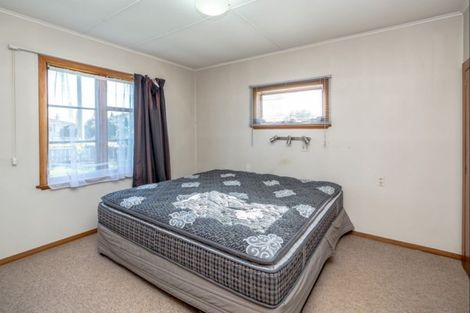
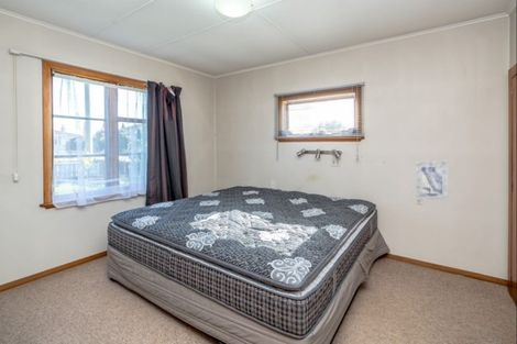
+ wall art (431, 180)
